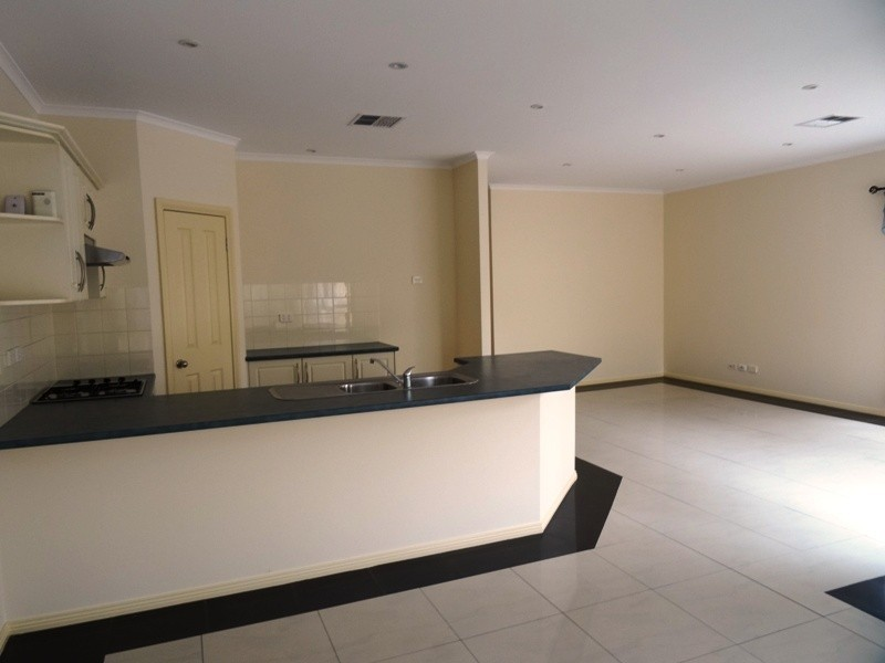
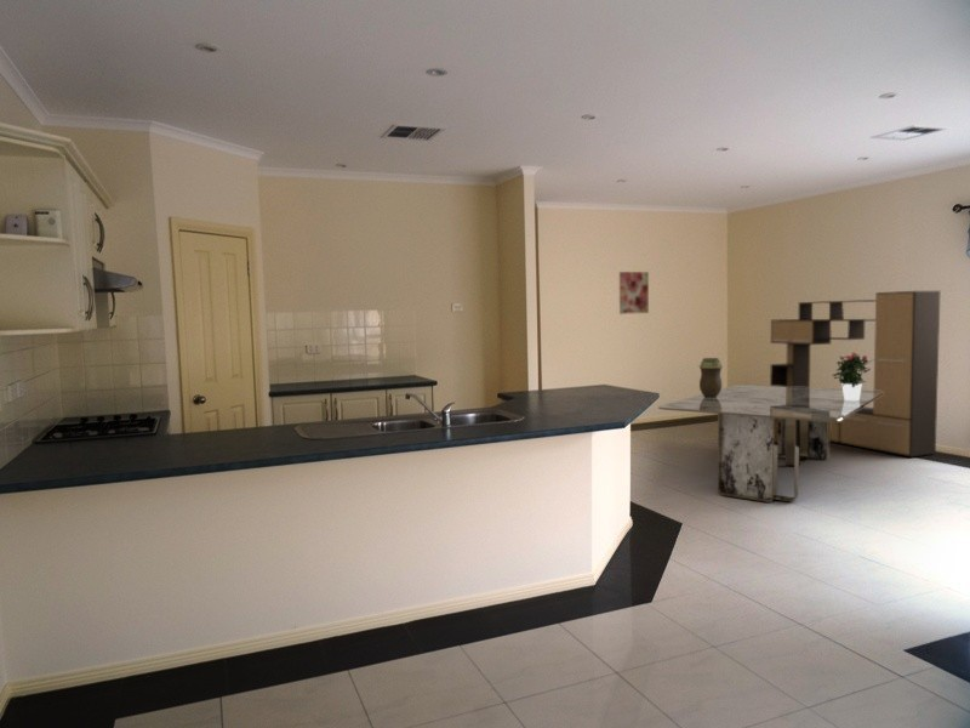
+ wall art (633, 292)
+ decorative urn (711, 376)
+ media console (829, 343)
+ dining table (776, 437)
+ potted flower (852, 375)
